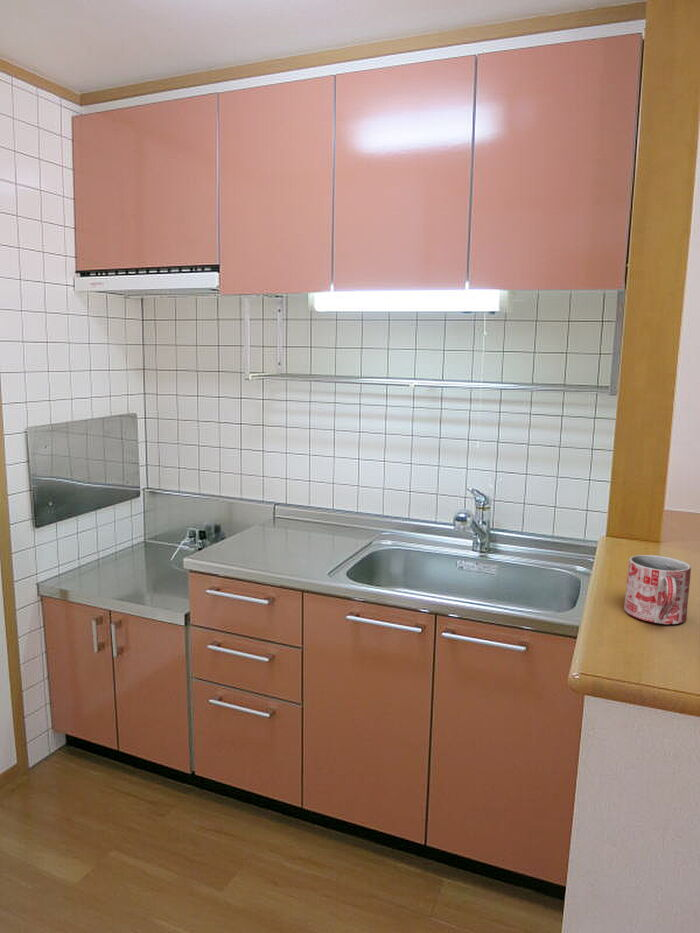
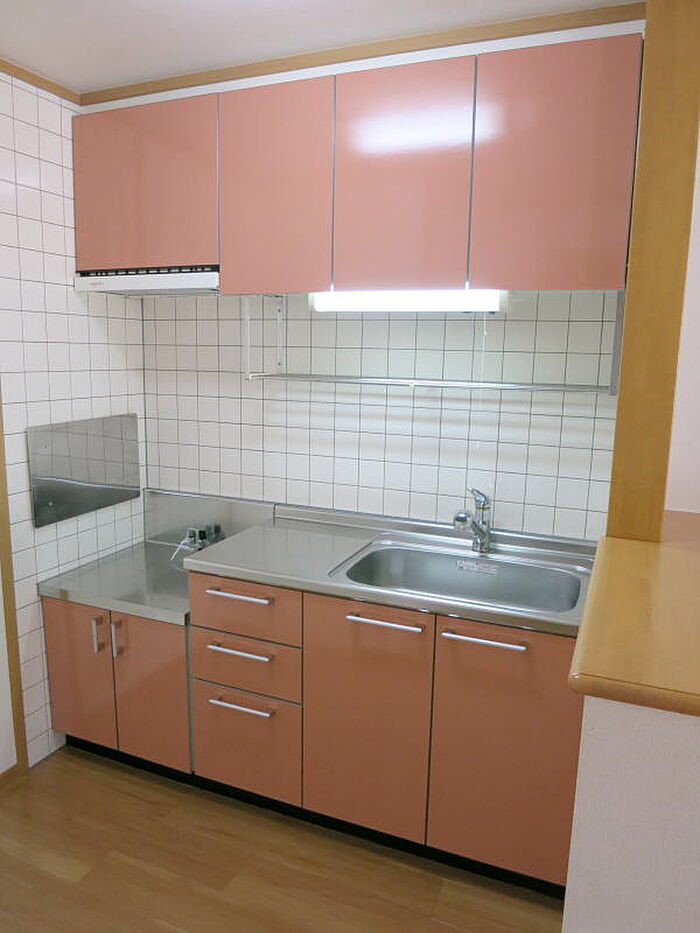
- mug (656, 590)
